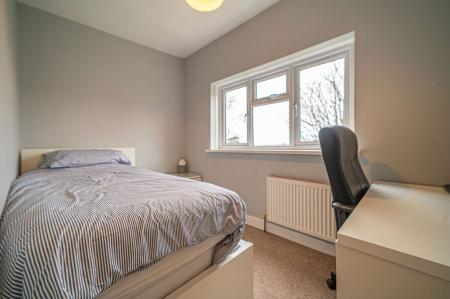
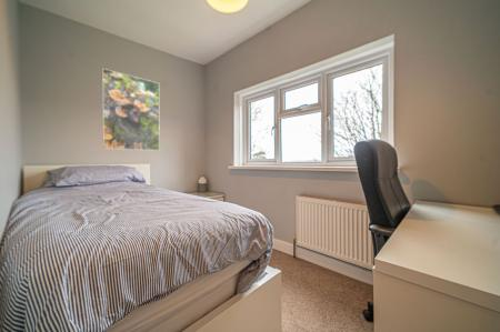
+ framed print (132, 113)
